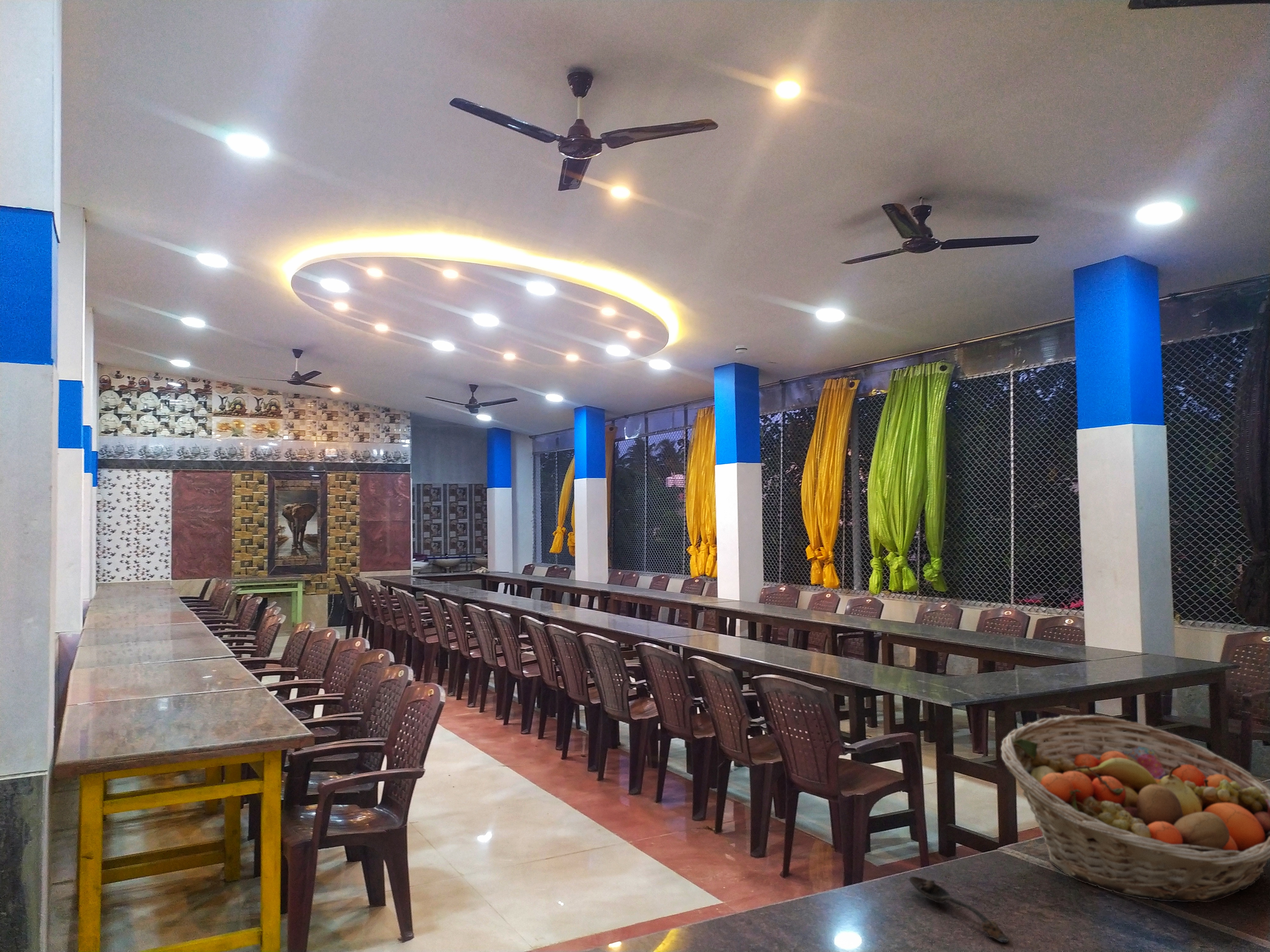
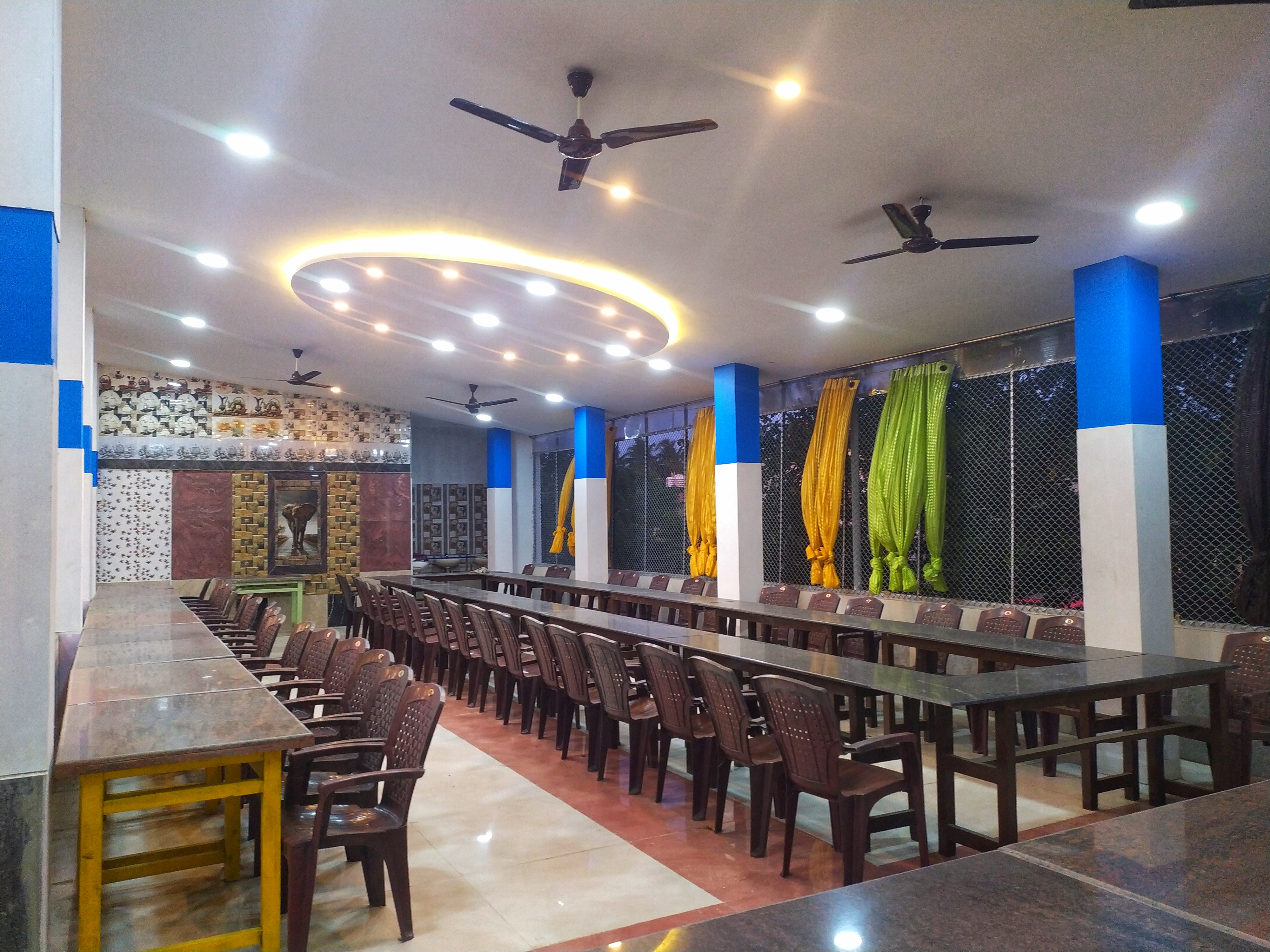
- fruit basket (1140, 800)
- smoke detector (741, 349)
- spoon (956, 904)
